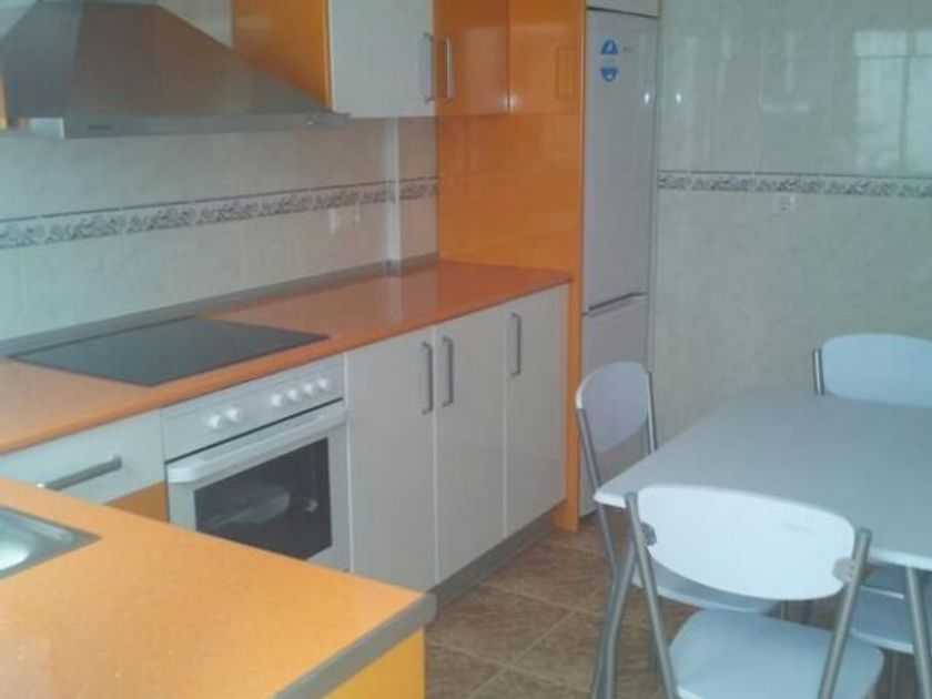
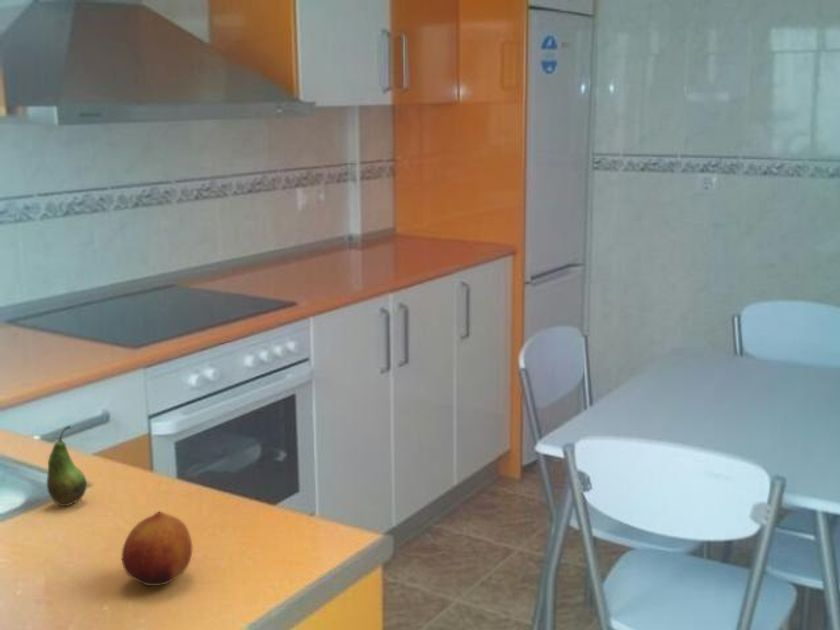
+ fruit (157, 548)
+ fruit (65, 462)
